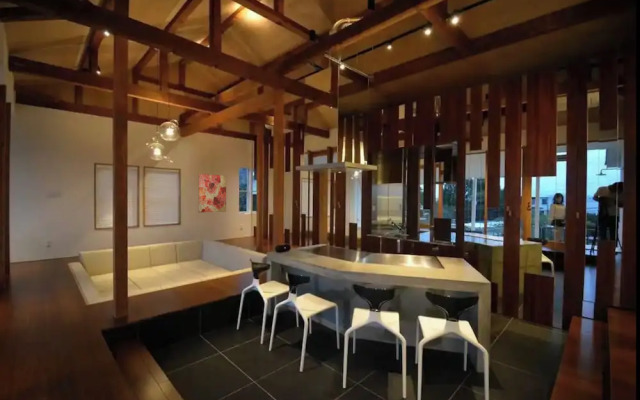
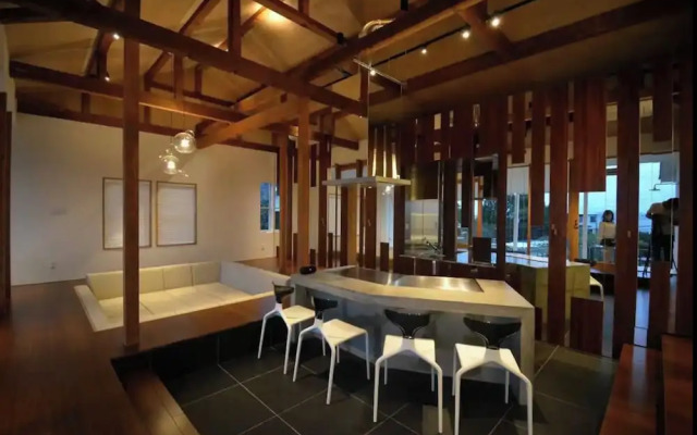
- wall art (212, 193)
